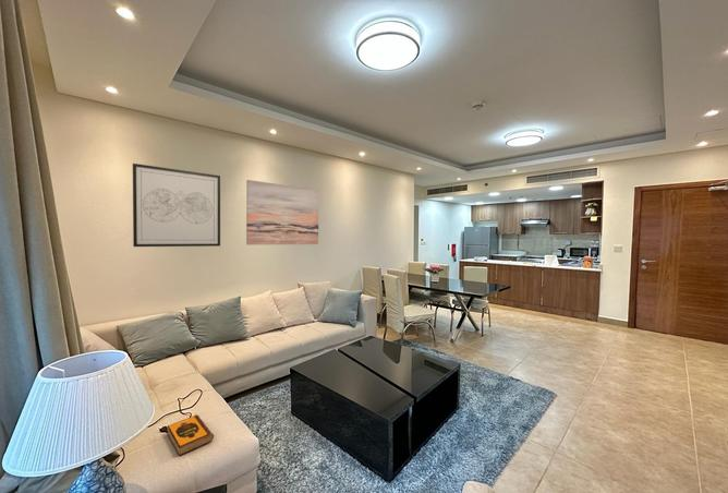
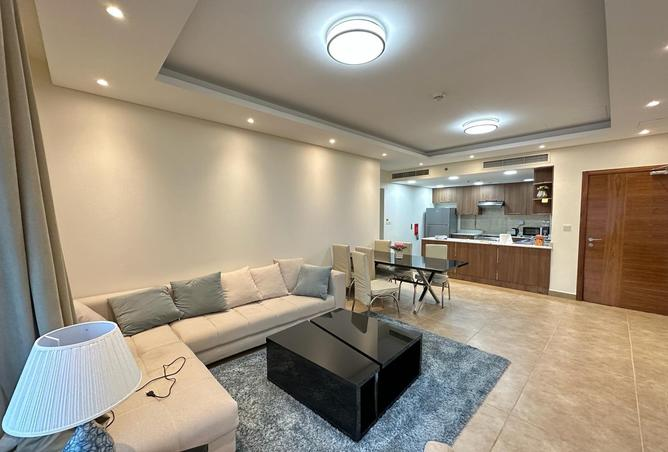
- wall art (286, 215)
- wall art (180, 208)
- hardback book (190, 433)
